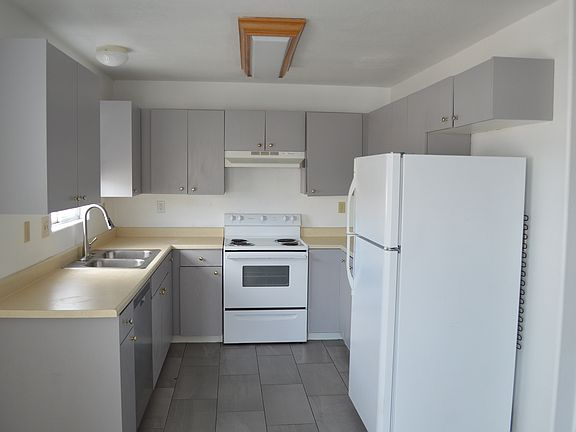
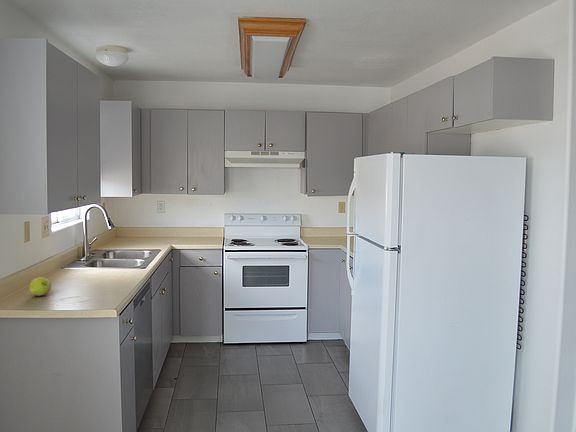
+ fruit (40, 286)
